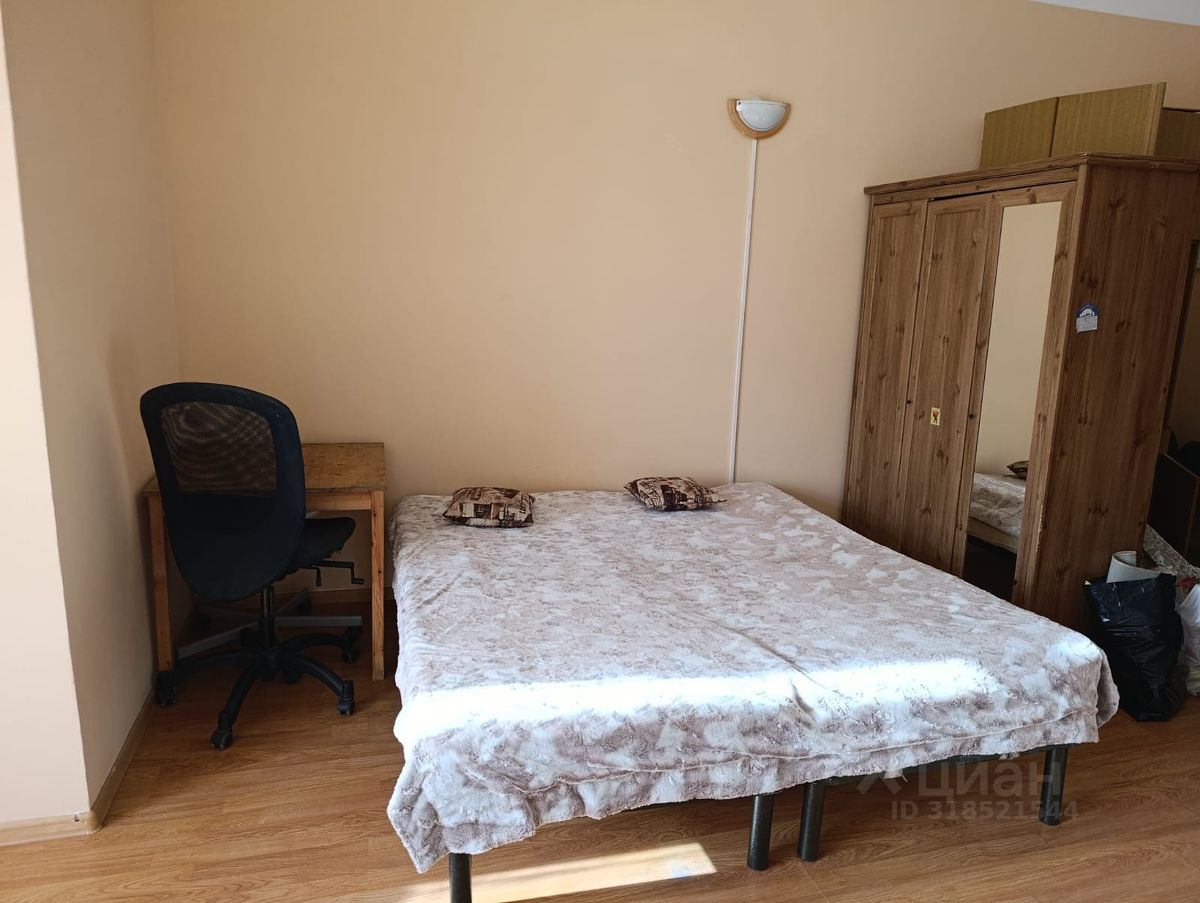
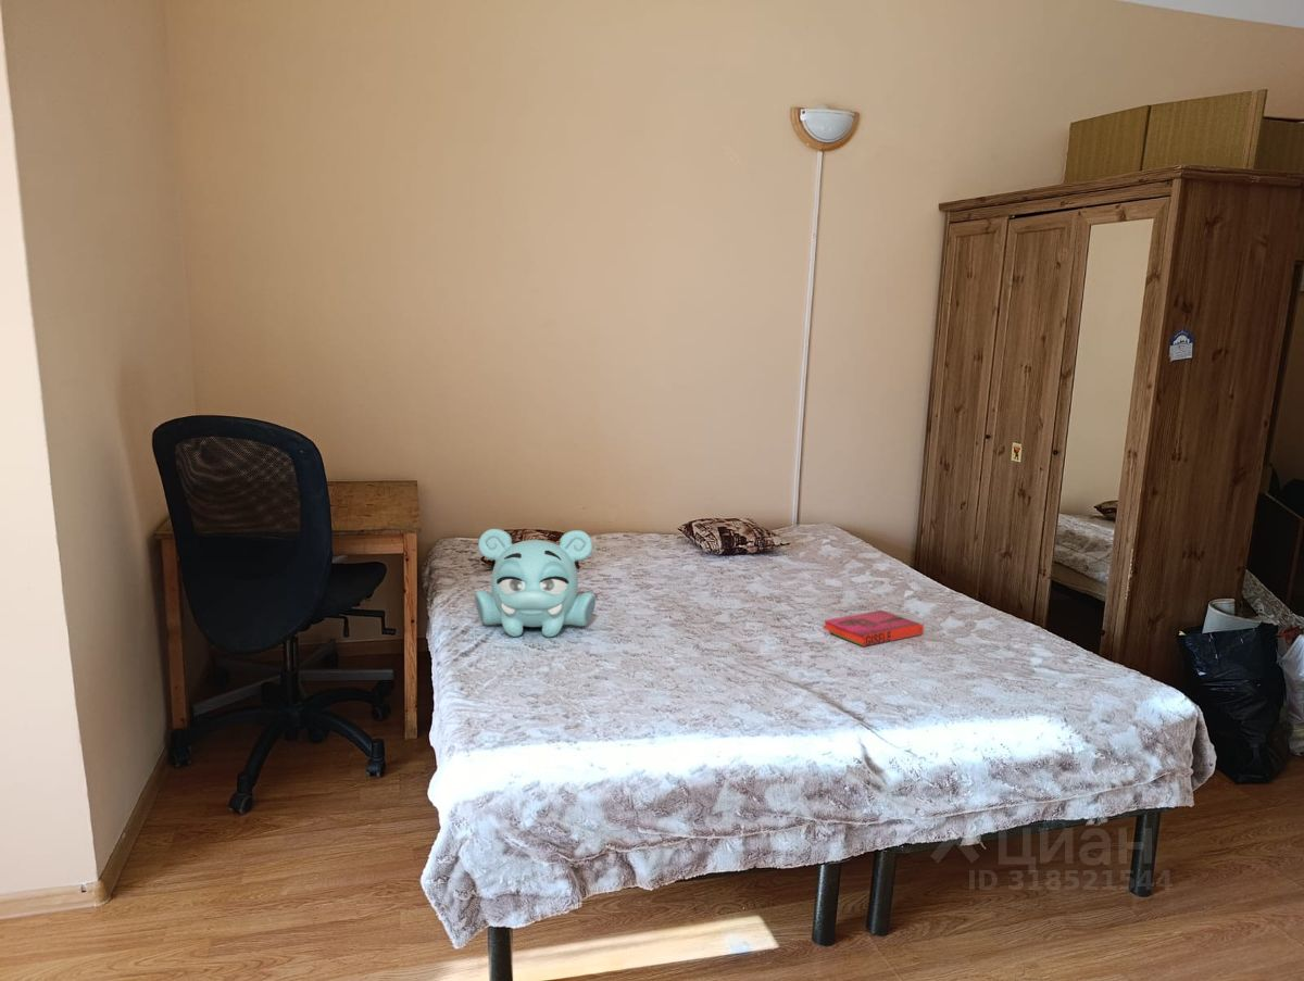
+ teddy bear (534, 581)
+ hardback book (873, 627)
